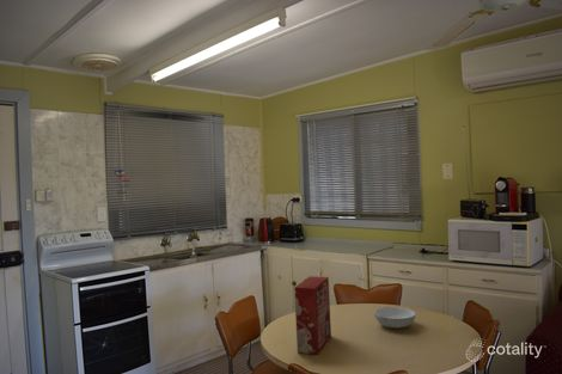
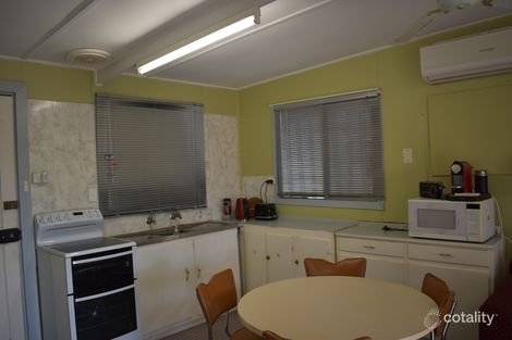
- serving bowl (395, 318)
- cereal box (313, 313)
